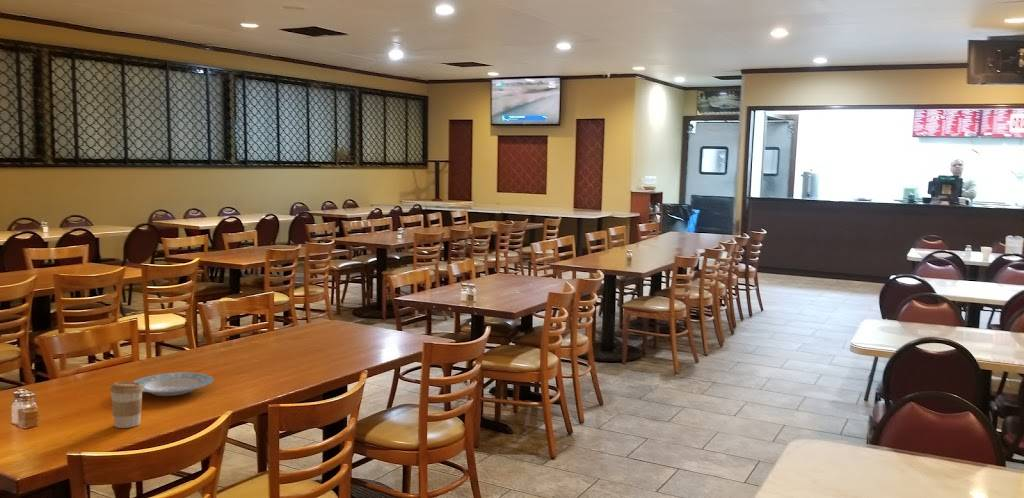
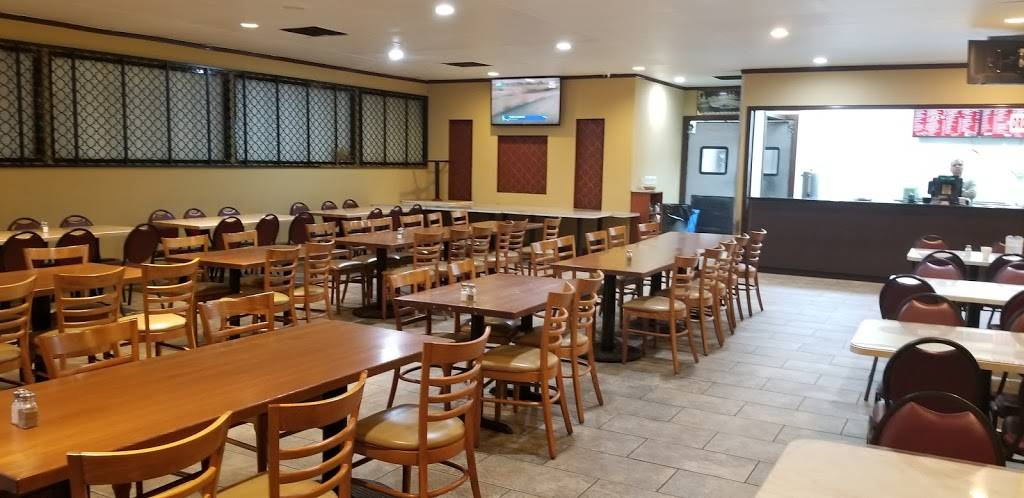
- coffee cup (127, 403)
- plate (172, 386)
